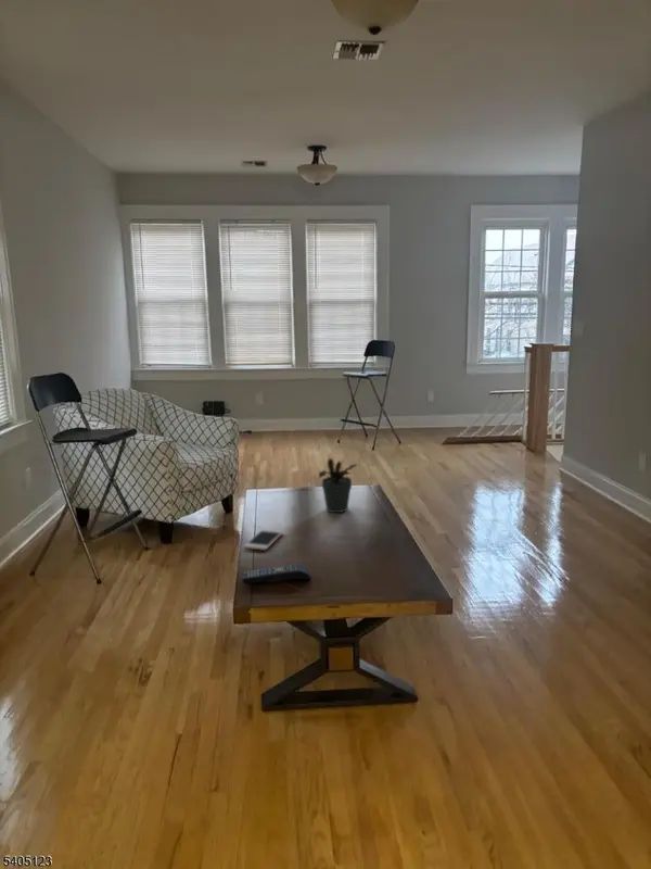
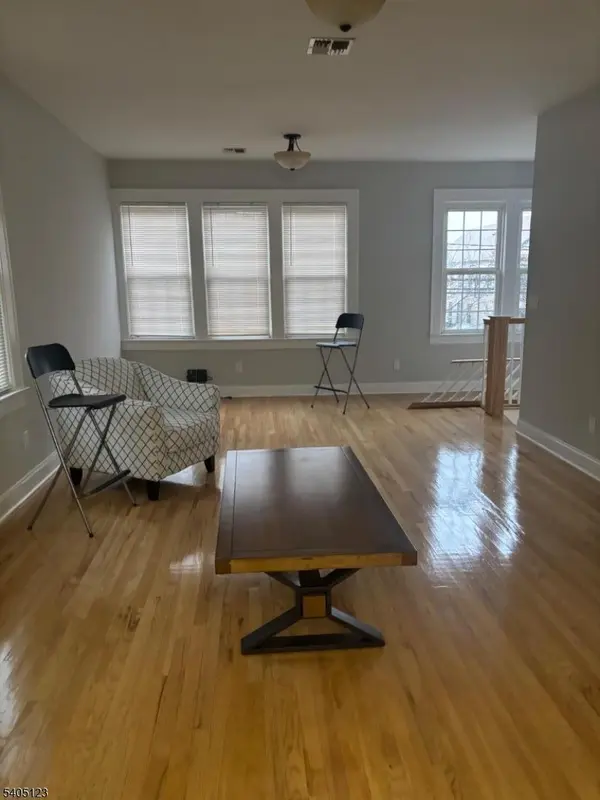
- cell phone (264, 539)
- remote control (276, 574)
- potted plant (340, 482)
